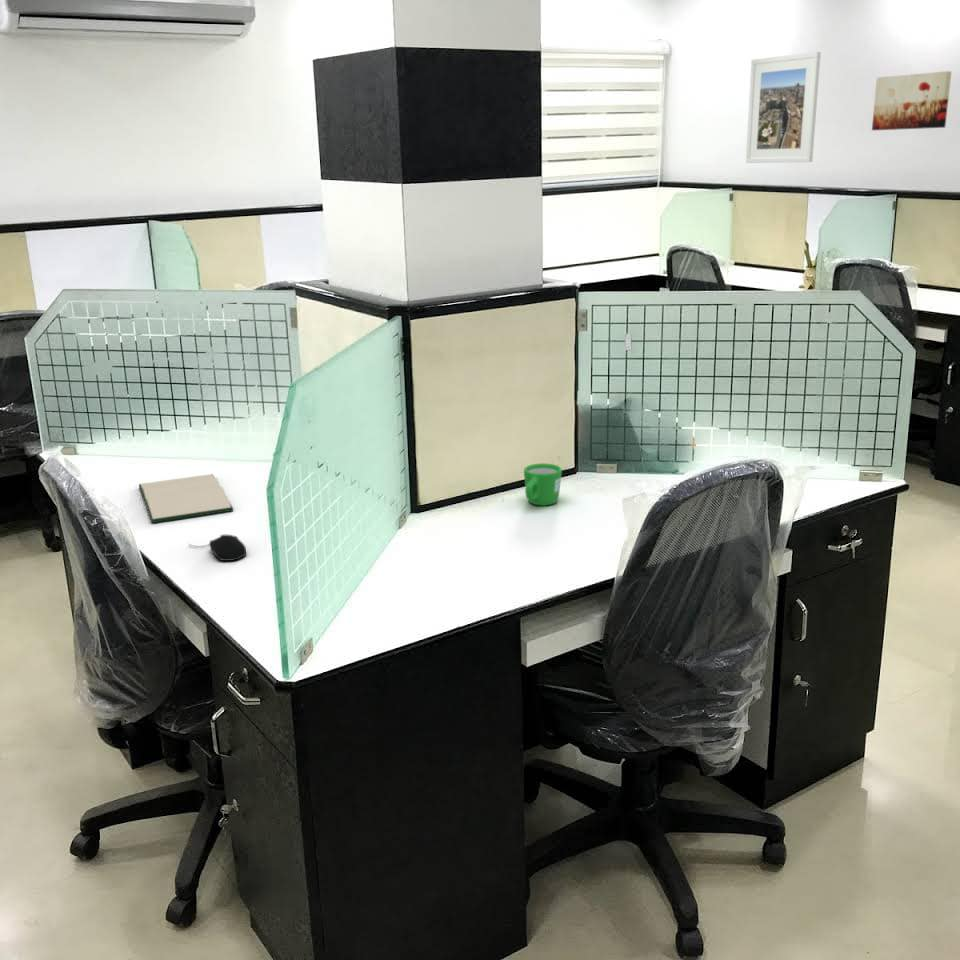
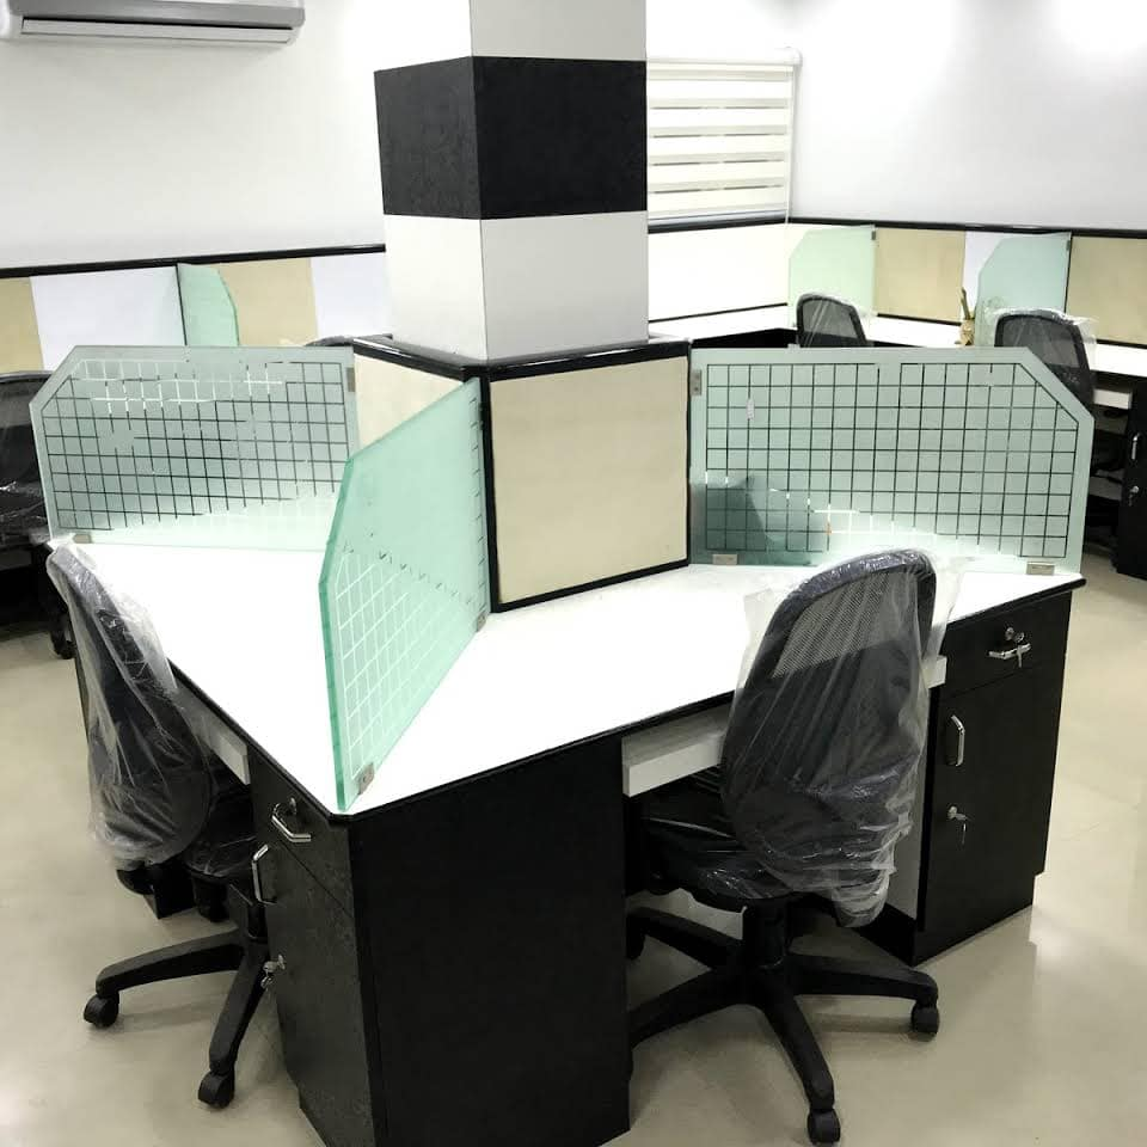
- hardback book (183, 493)
- computer mouse (217, 542)
- mug (539, 487)
- wall art (910, 102)
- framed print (781, 110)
